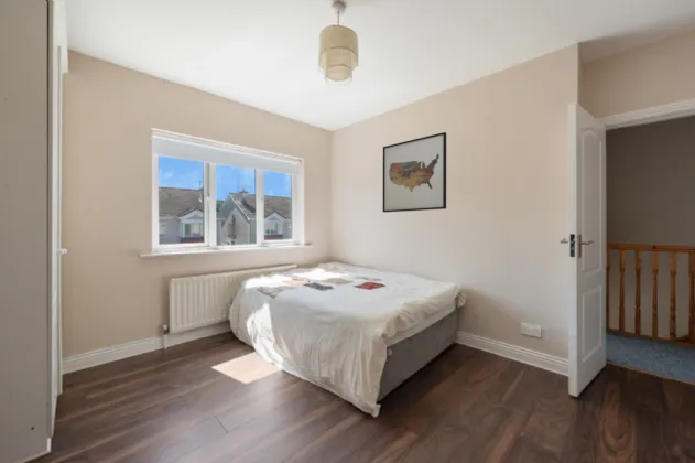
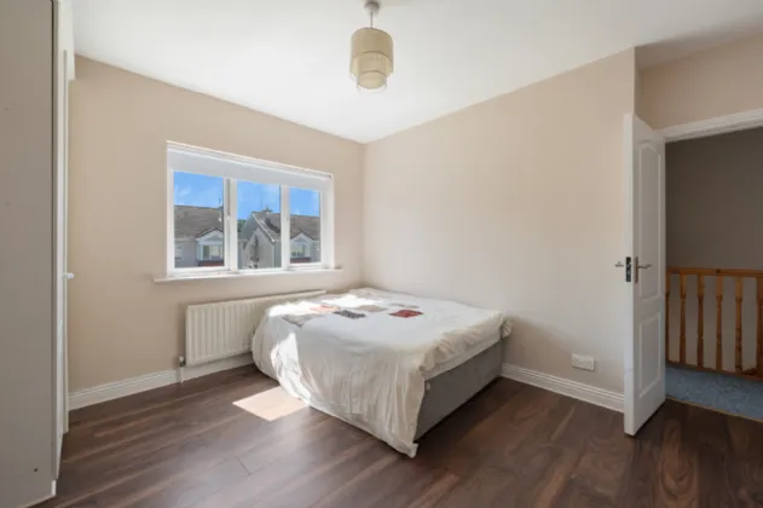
- wall art (412, 175)
